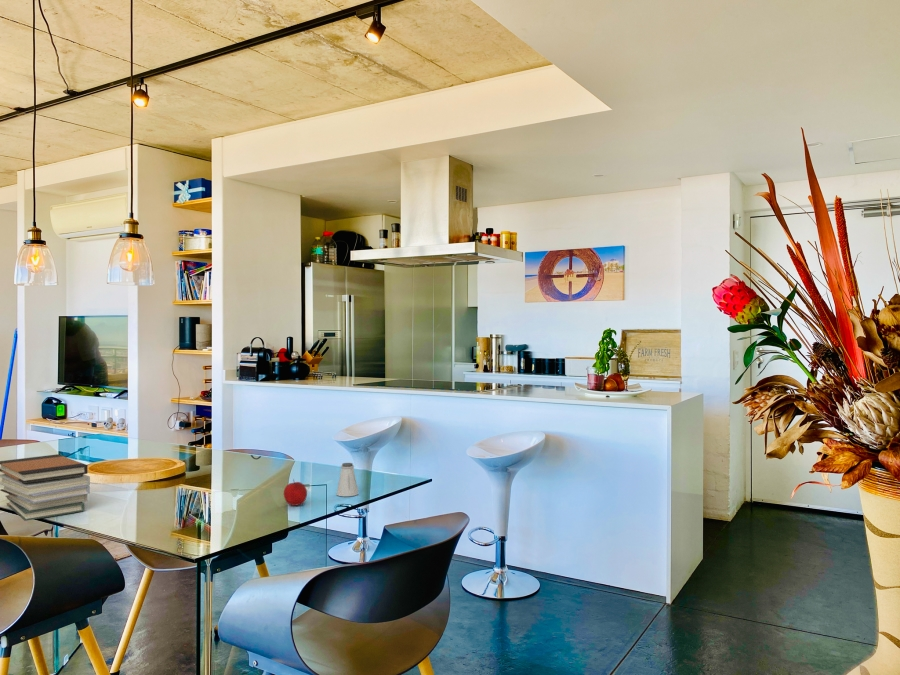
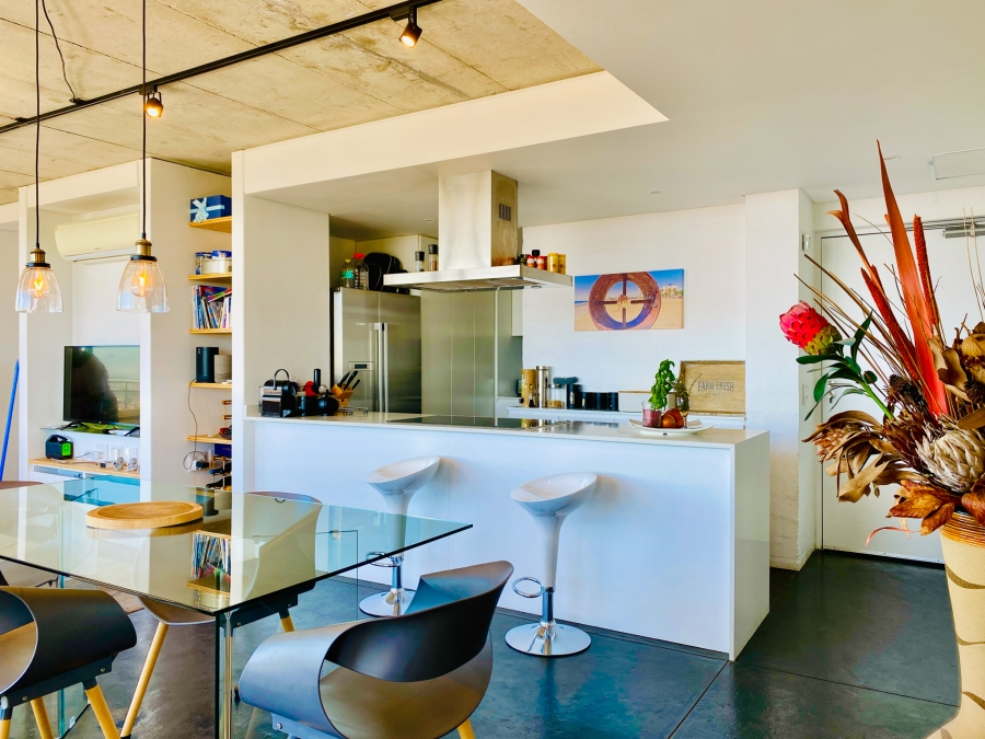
- book stack (43, 485)
- apple (295, 491)
- saltshaker (347, 478)
